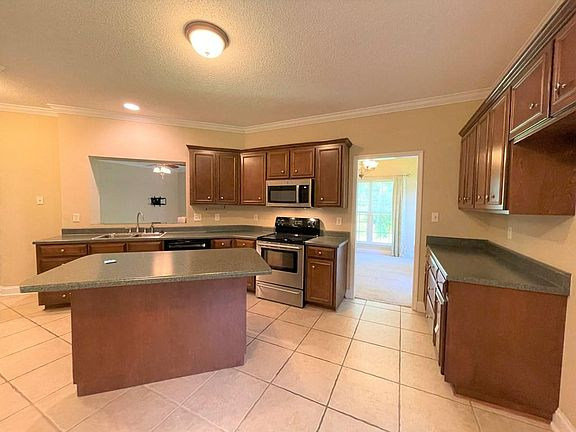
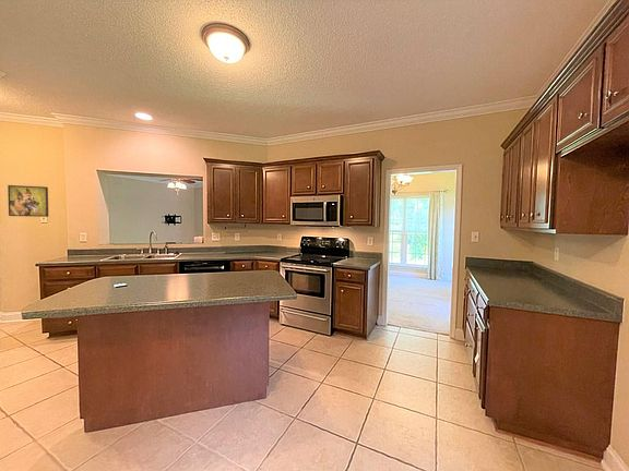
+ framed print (28, 201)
